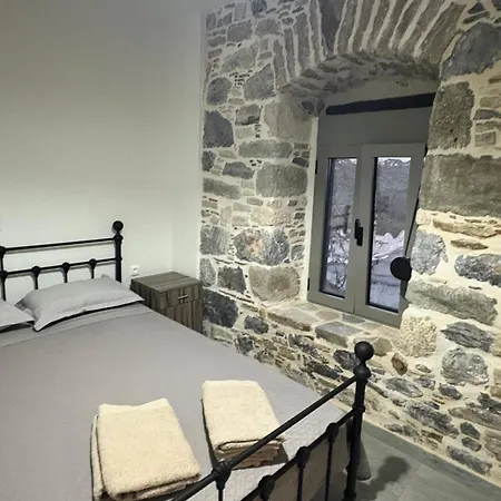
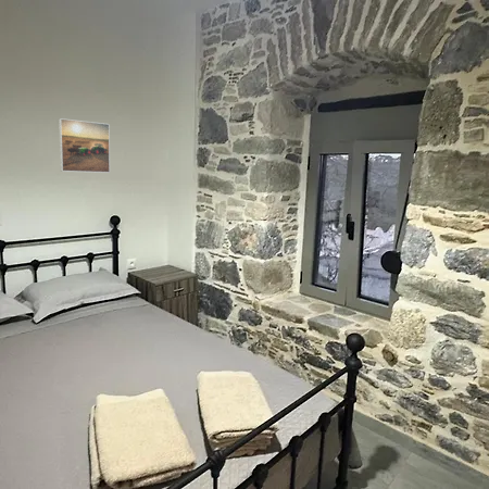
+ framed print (85, 147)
